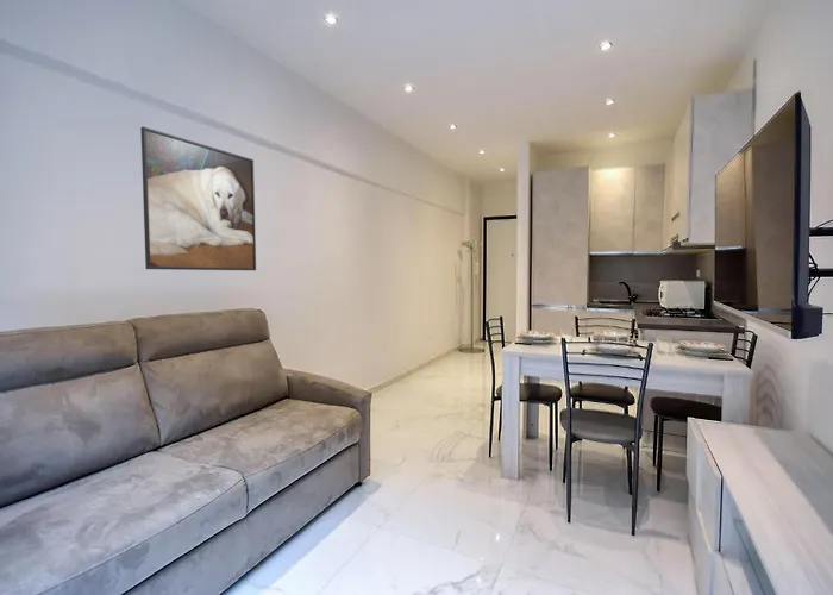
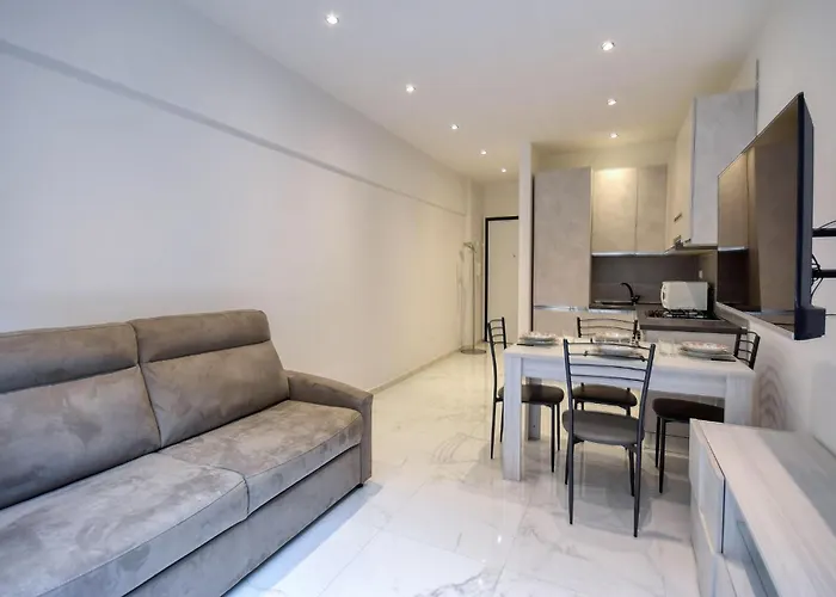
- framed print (206, 207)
